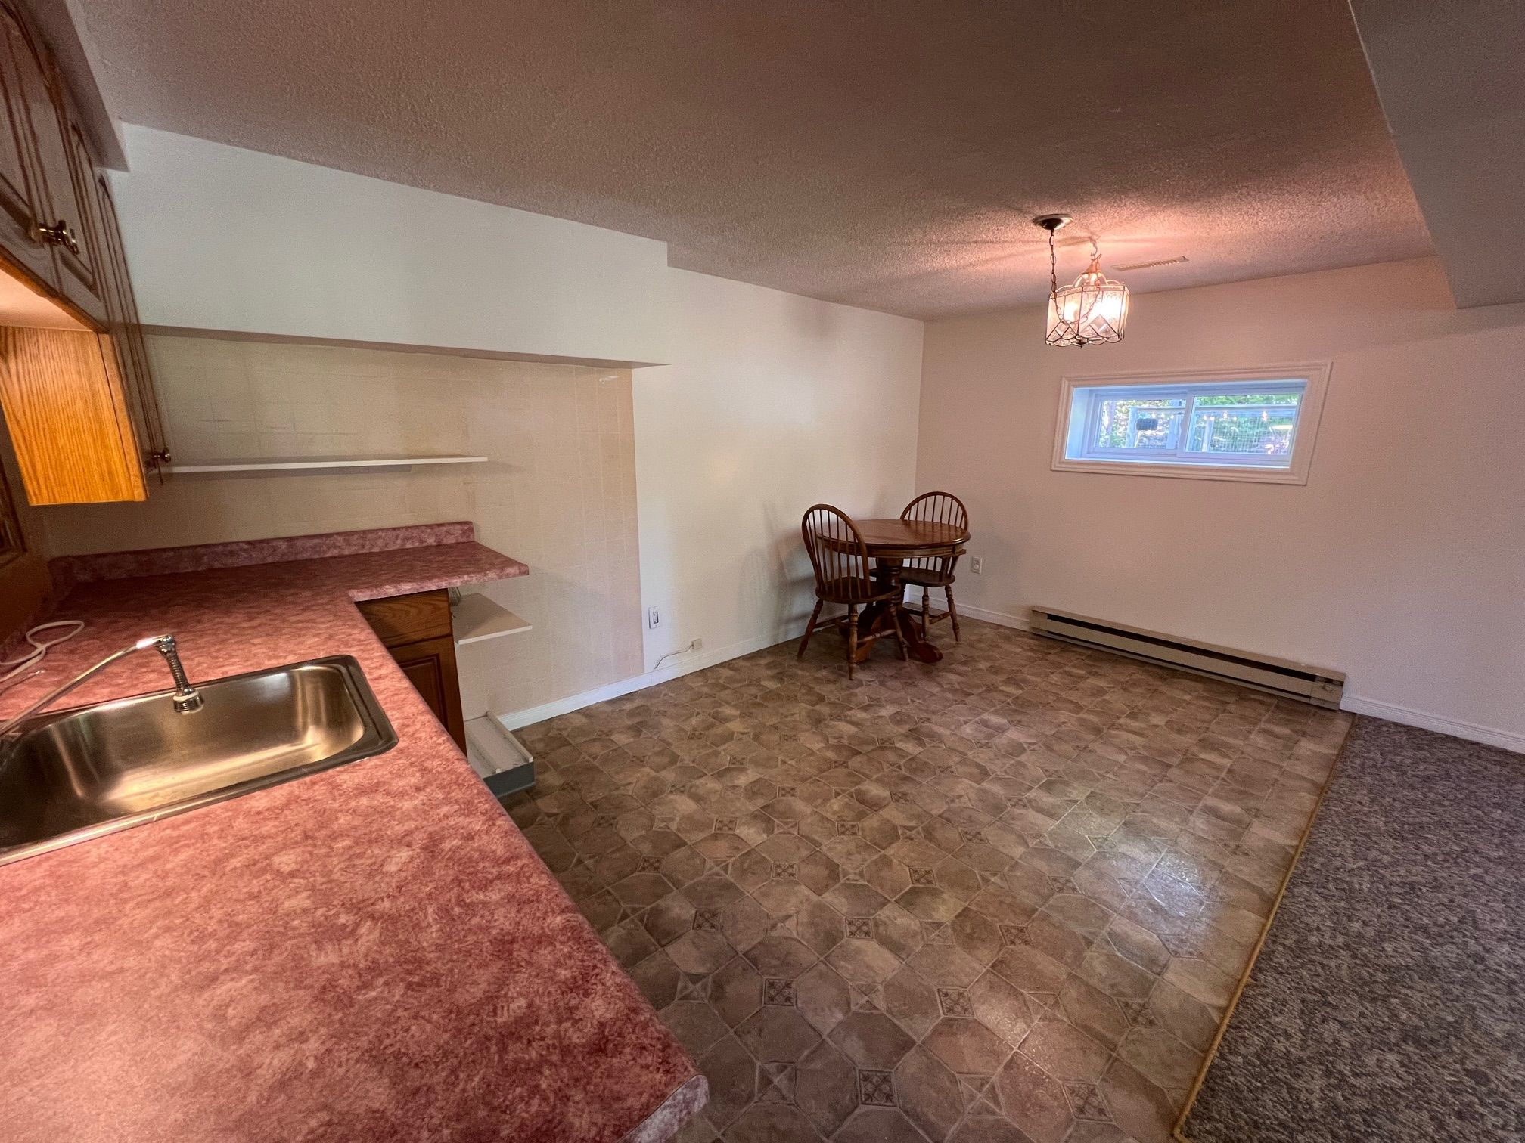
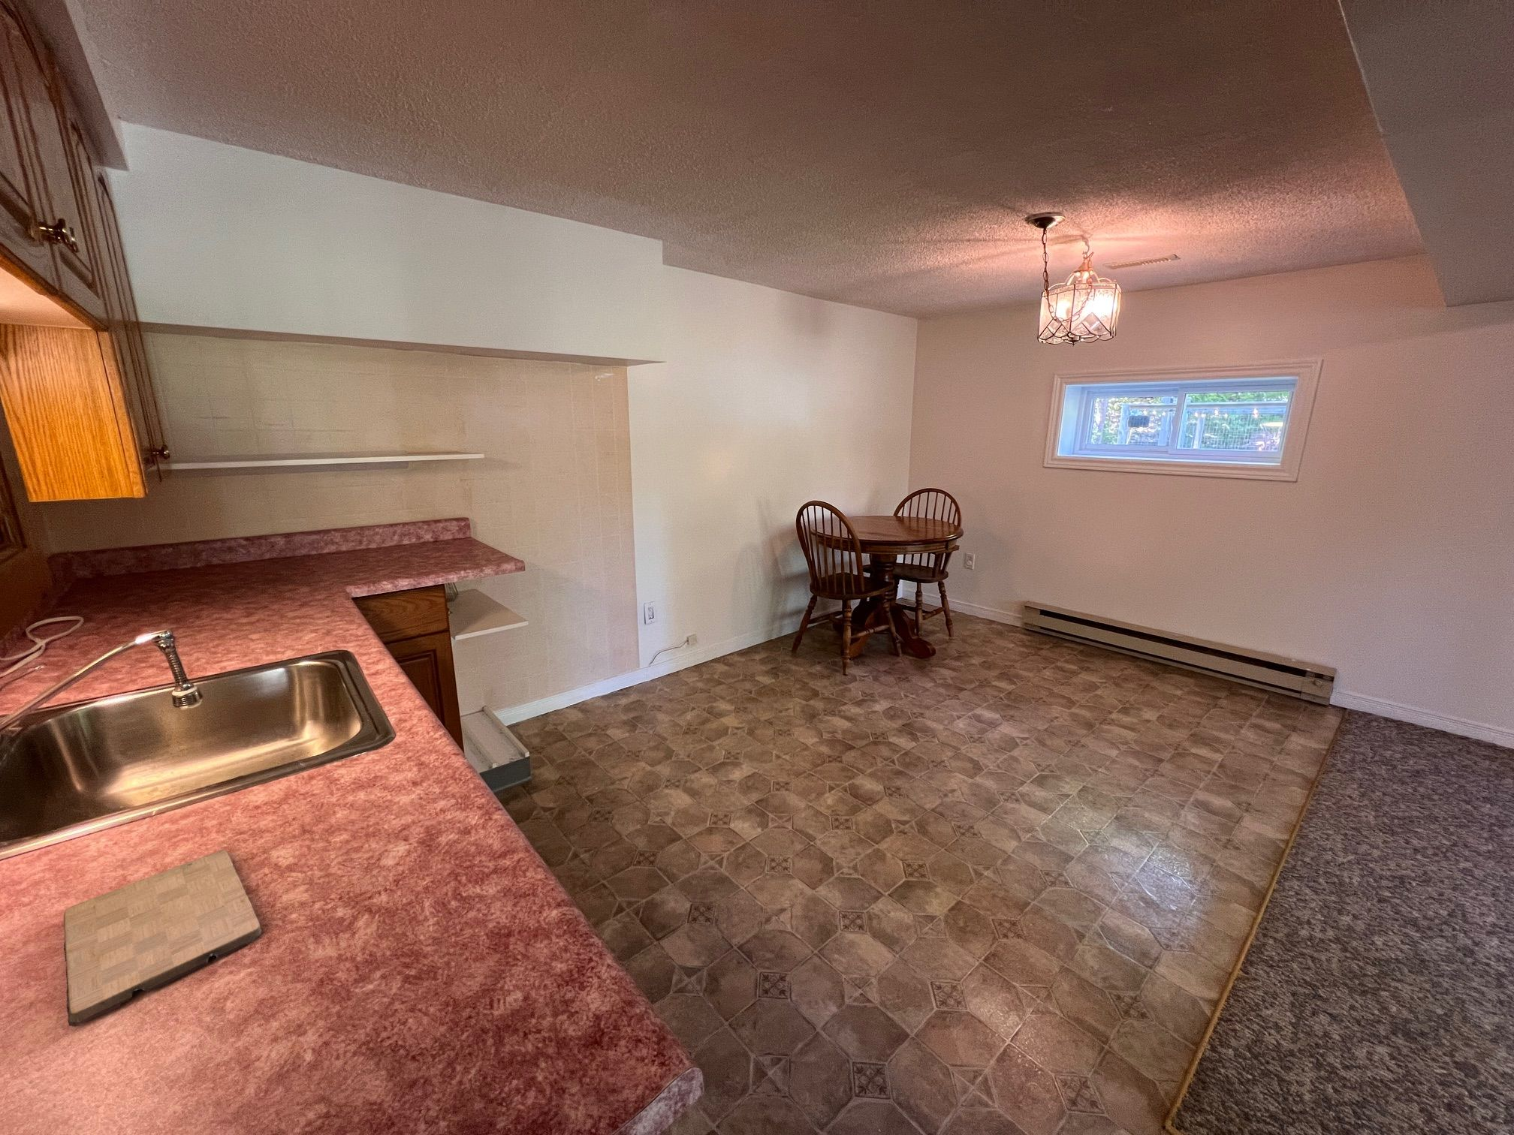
+ cutting board (161, 923)
